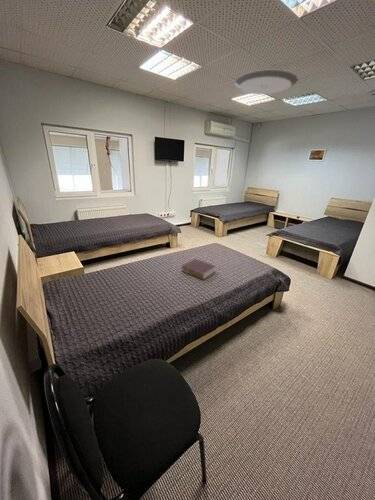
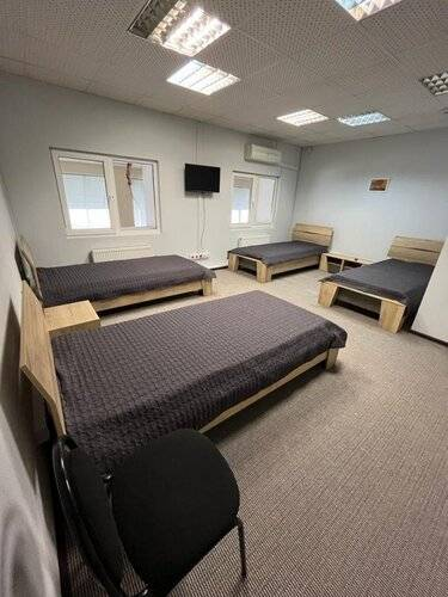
- ceiling light fixture (264, 84)
- book (198, 268)
